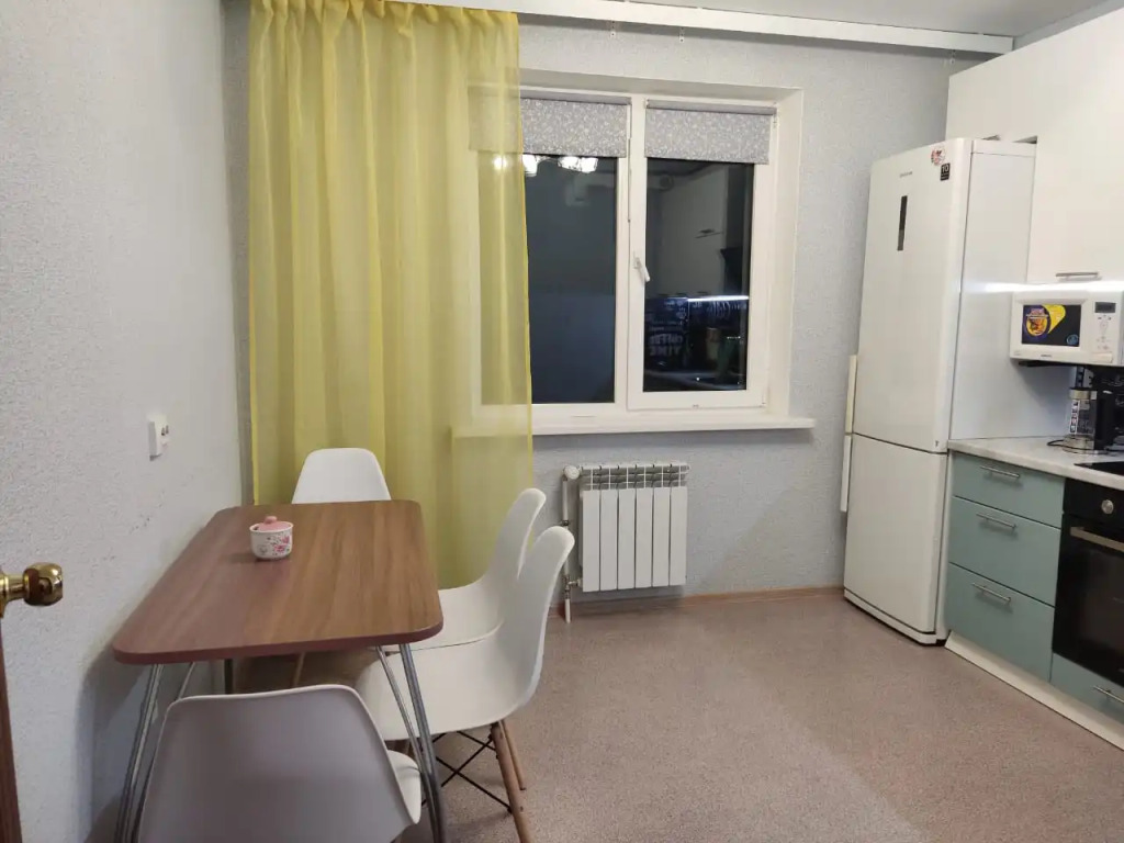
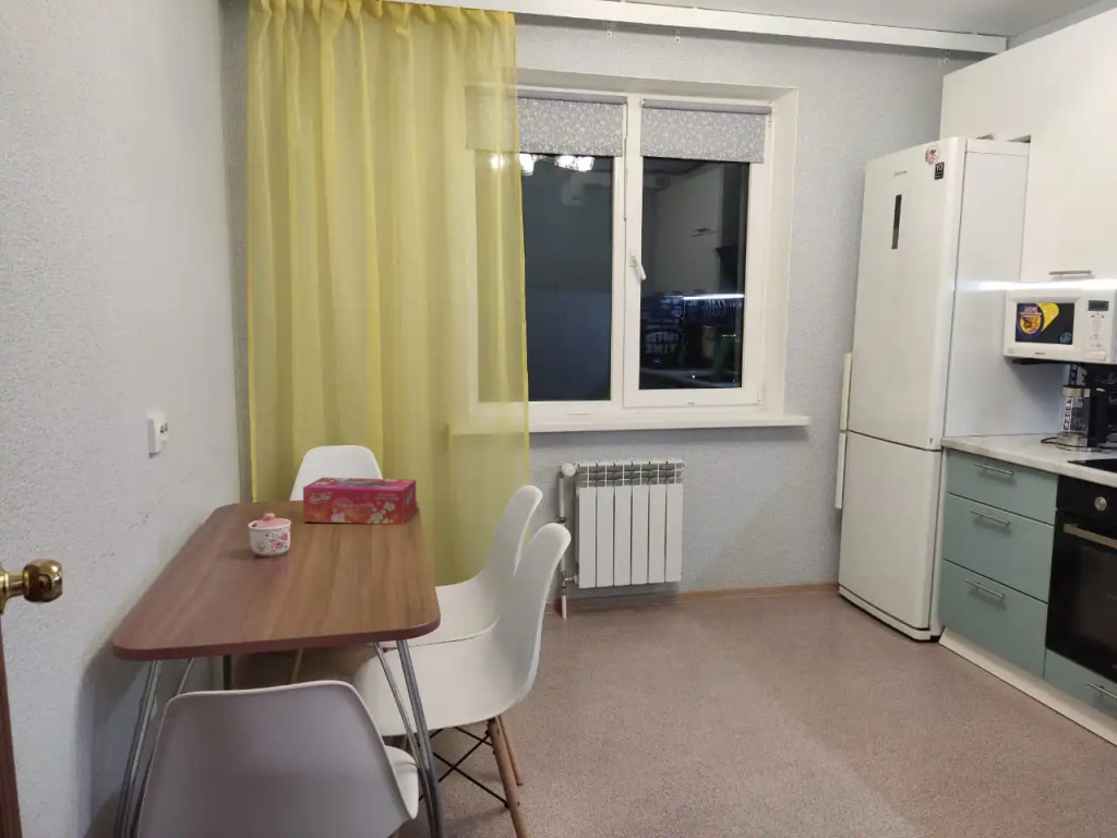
+ tissue box (361, 500)
